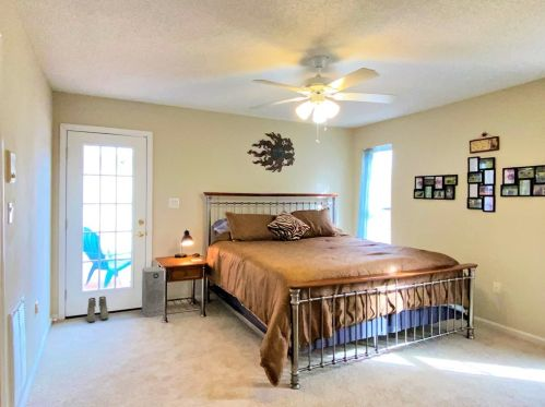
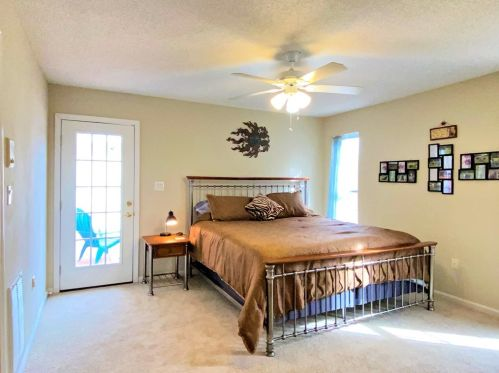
- air purifier (153, 290)
- boots (99, 308)
